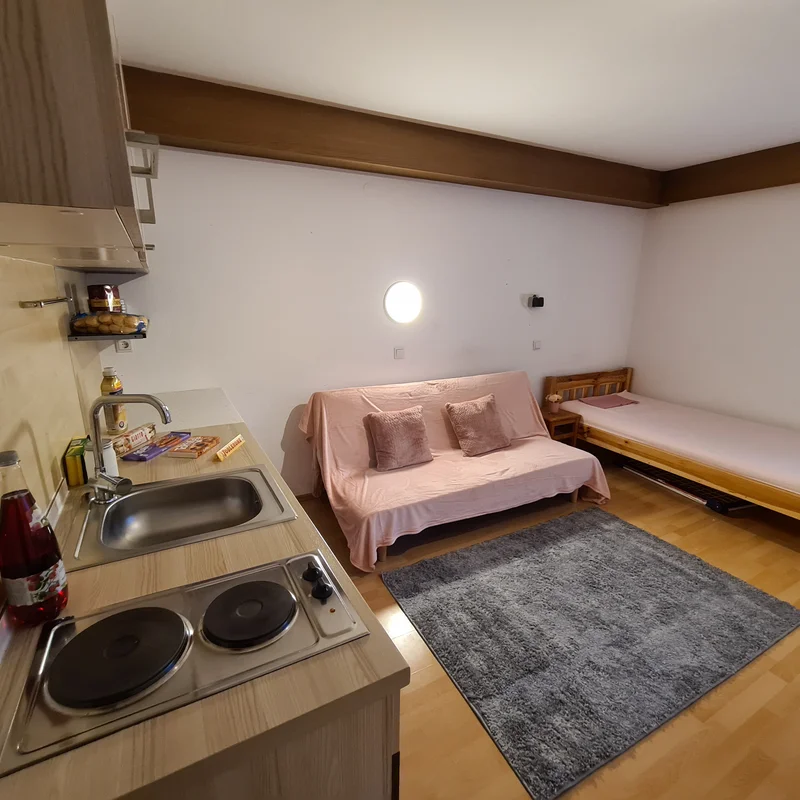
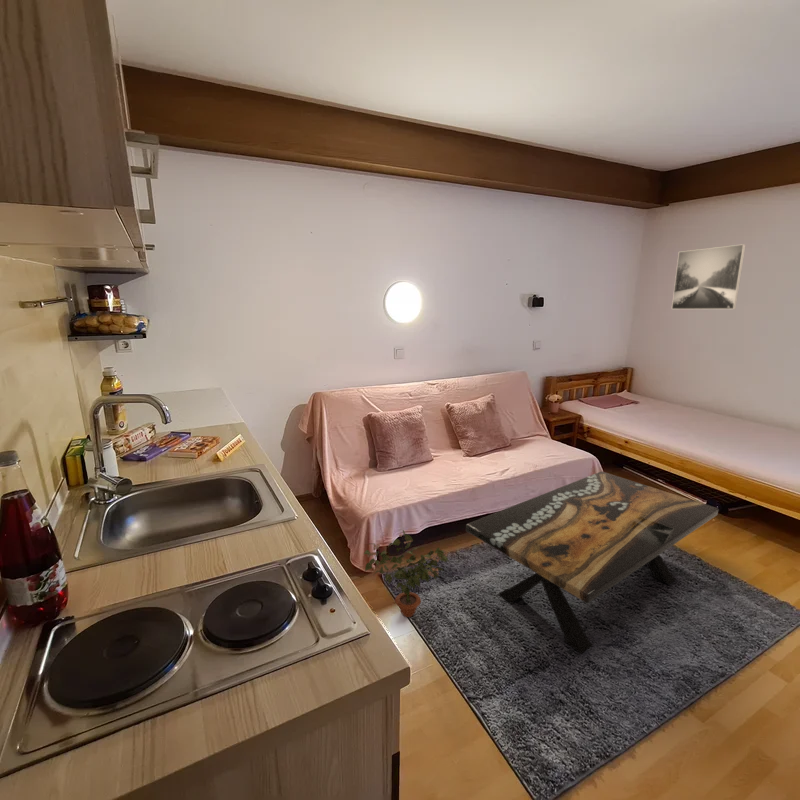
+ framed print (705, 279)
+ potted plant (407, 576)
+ coffee table (593, 552)
